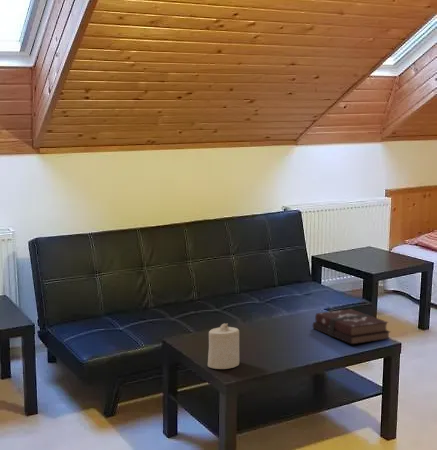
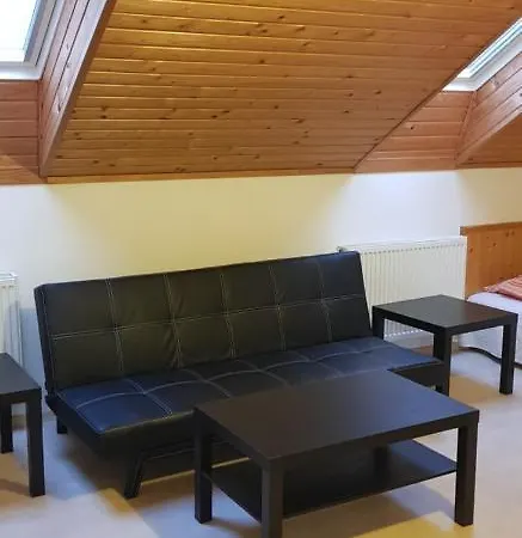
- candle (223, 344)
- hardback book (350, 325)
